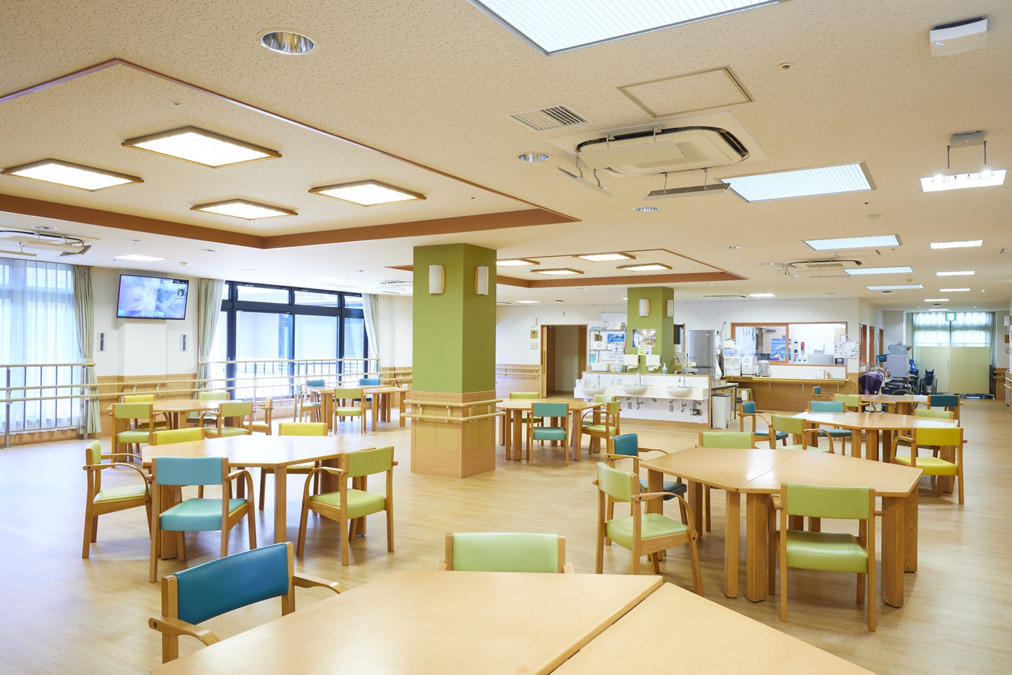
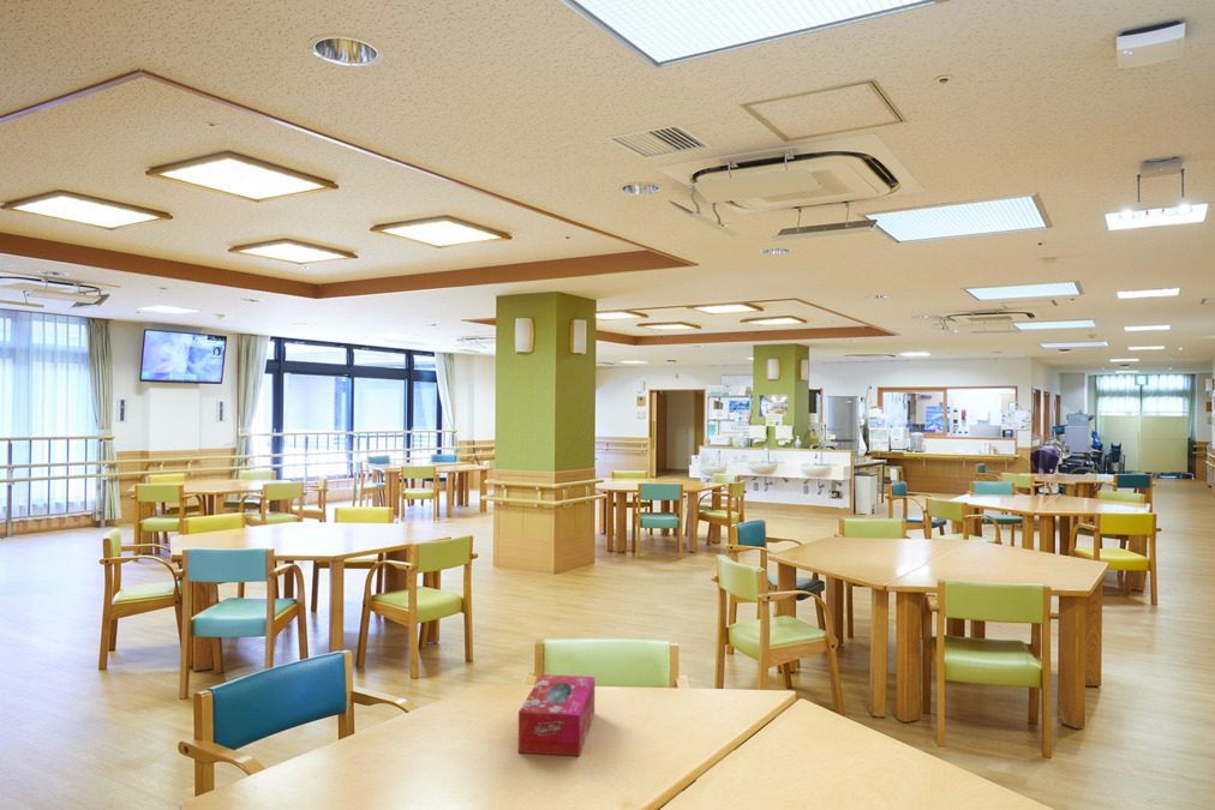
+ tissue box (558, 712)
